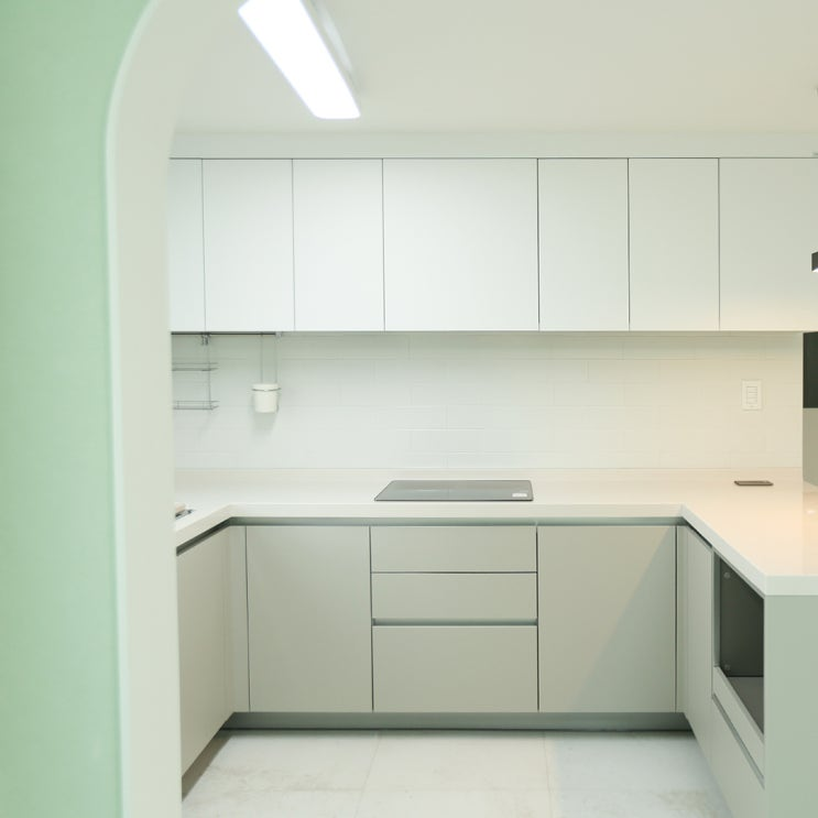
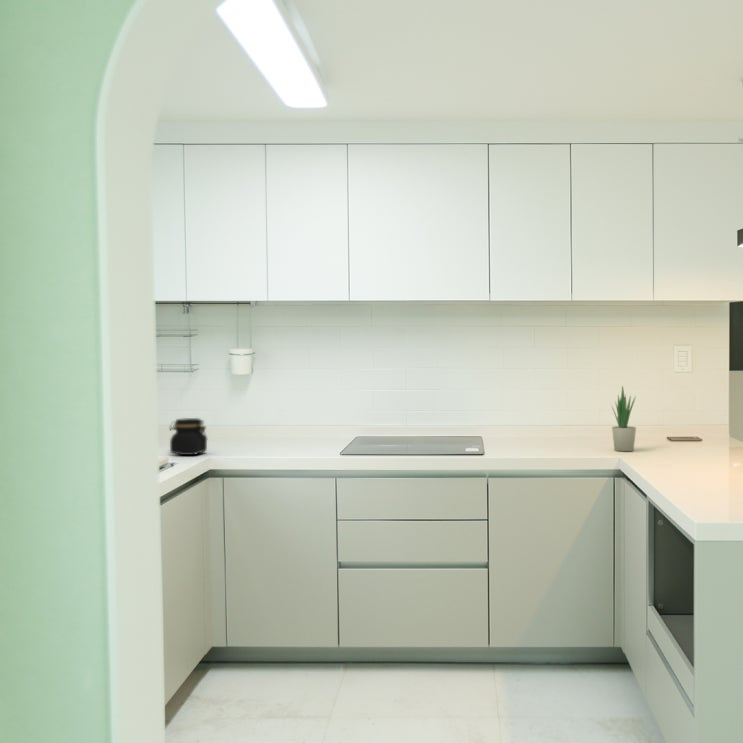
+ potted plant (623, 418)
+ jar (188, 436)
